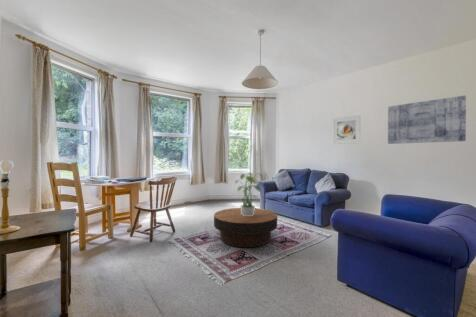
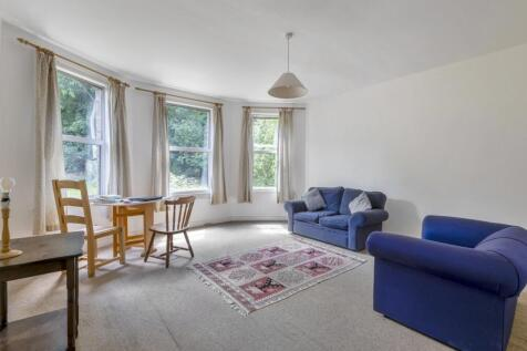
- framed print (346, 130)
- wall art (423, 122)
- potted plant (249, 193)
- coffee table (245, 226)
